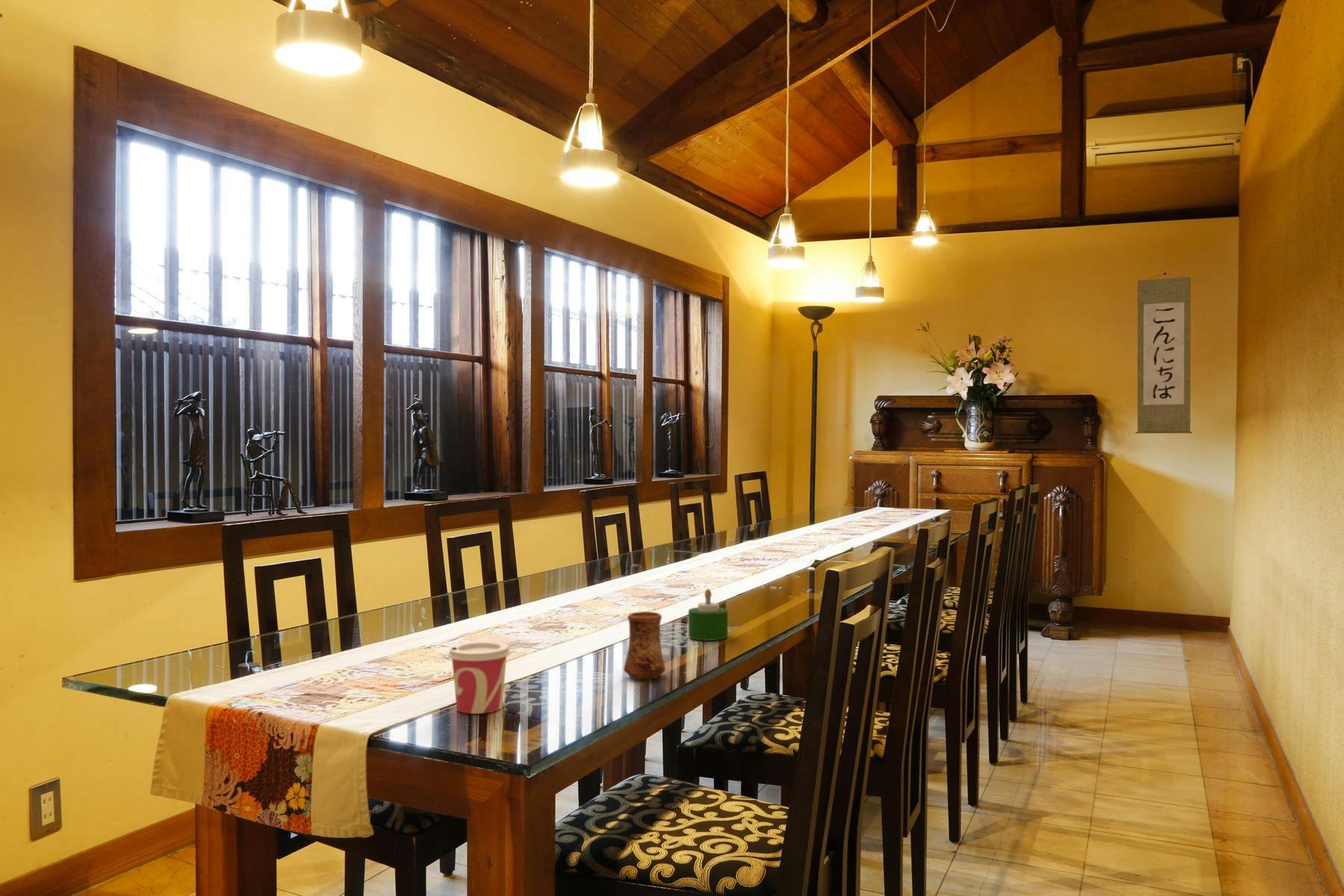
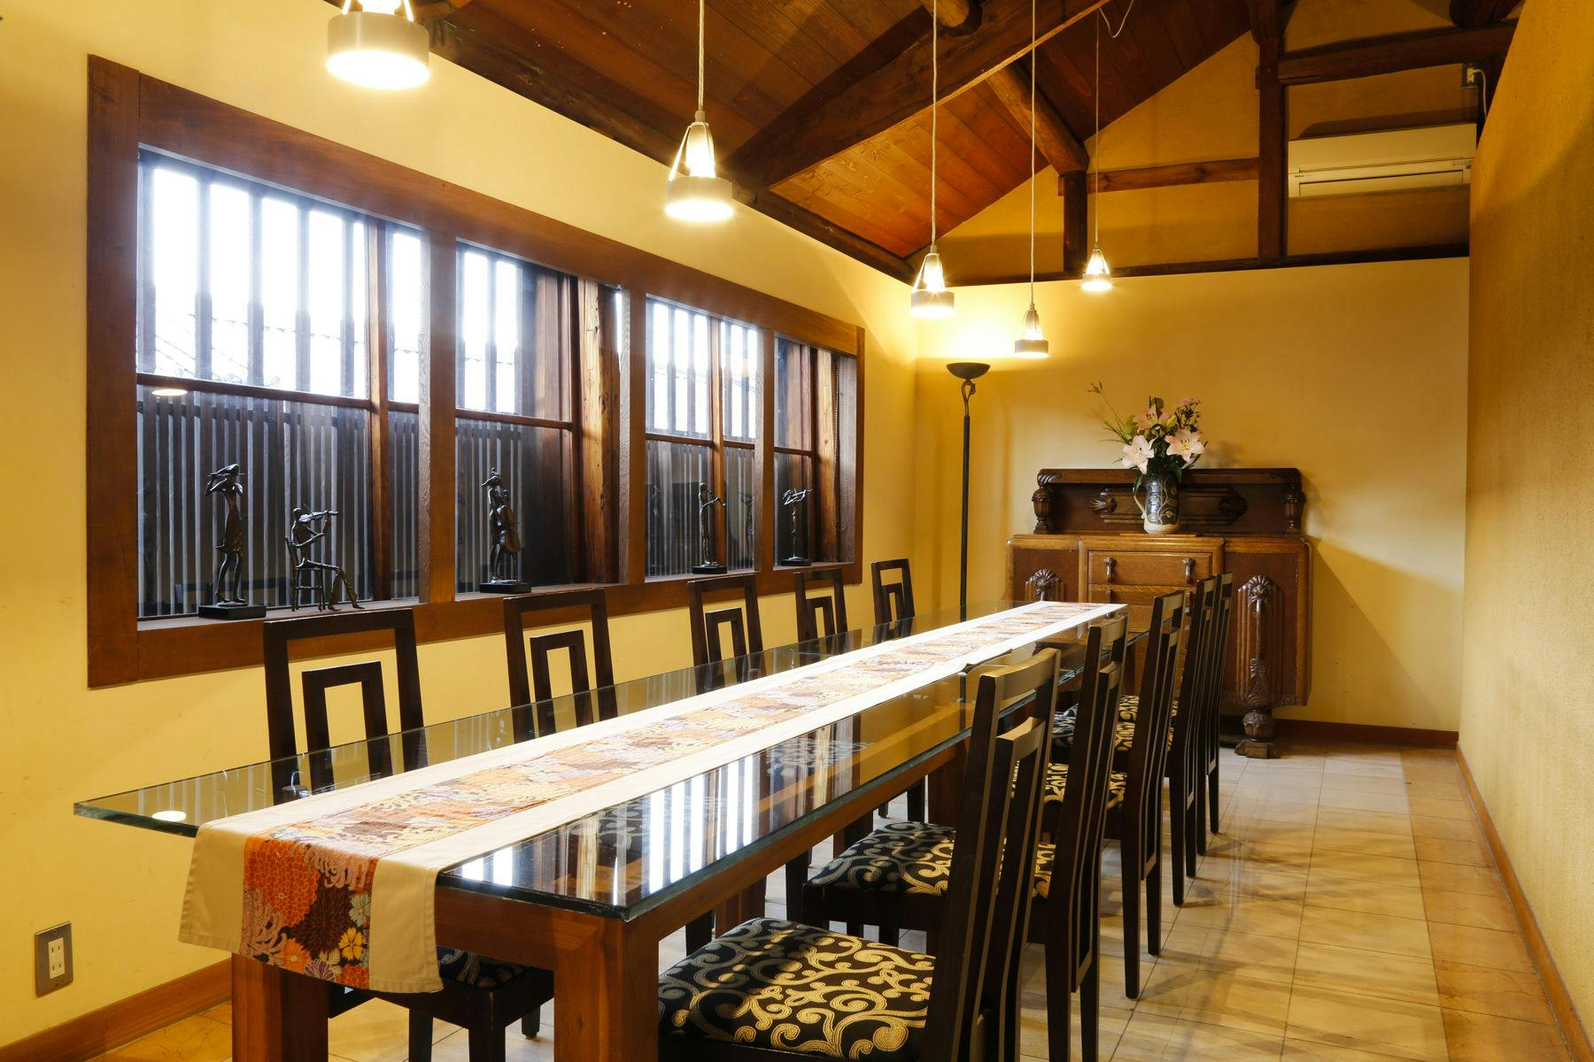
- candle (708, 612)
- wall scroll (1163, 352)
- cup (644, 645)
- cup (479, 677)
